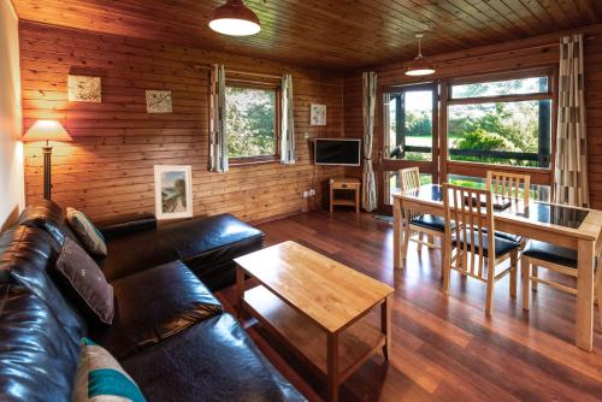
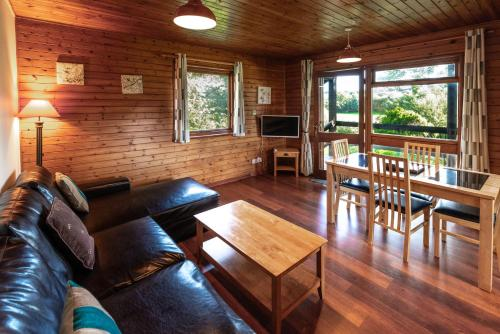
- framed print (173, 191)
